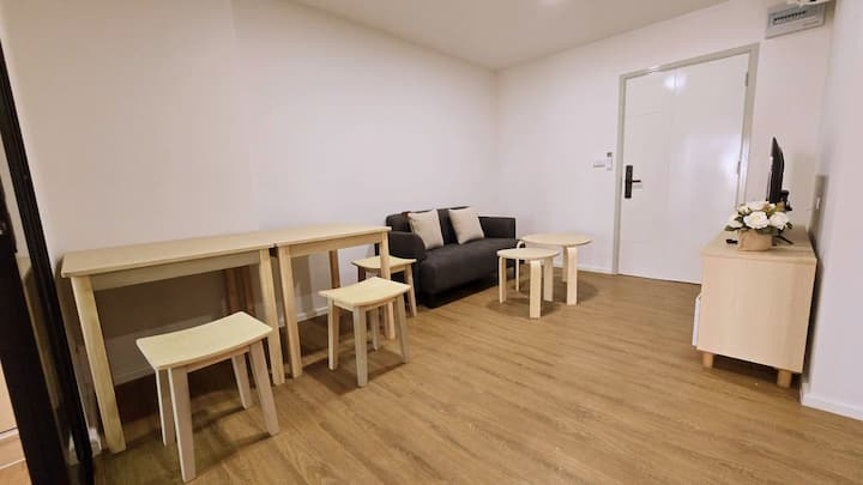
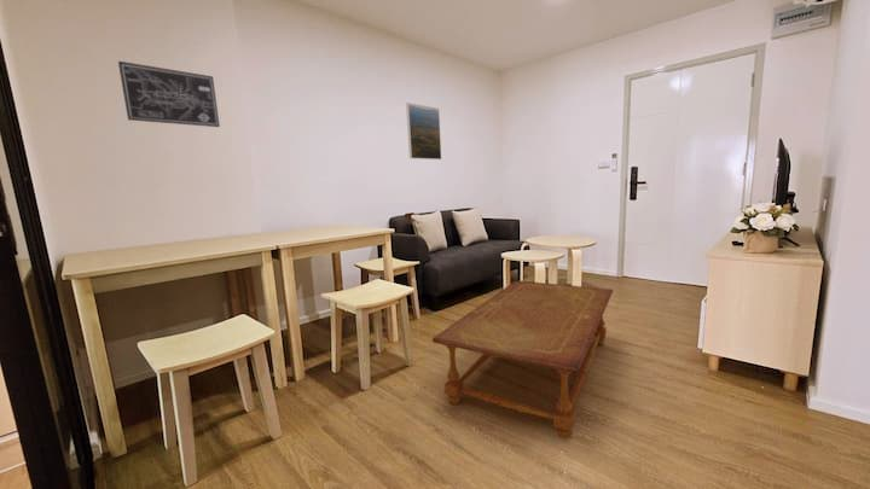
+ wall art (173, 97)
+ coffee table (536, 339)
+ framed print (424, 132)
